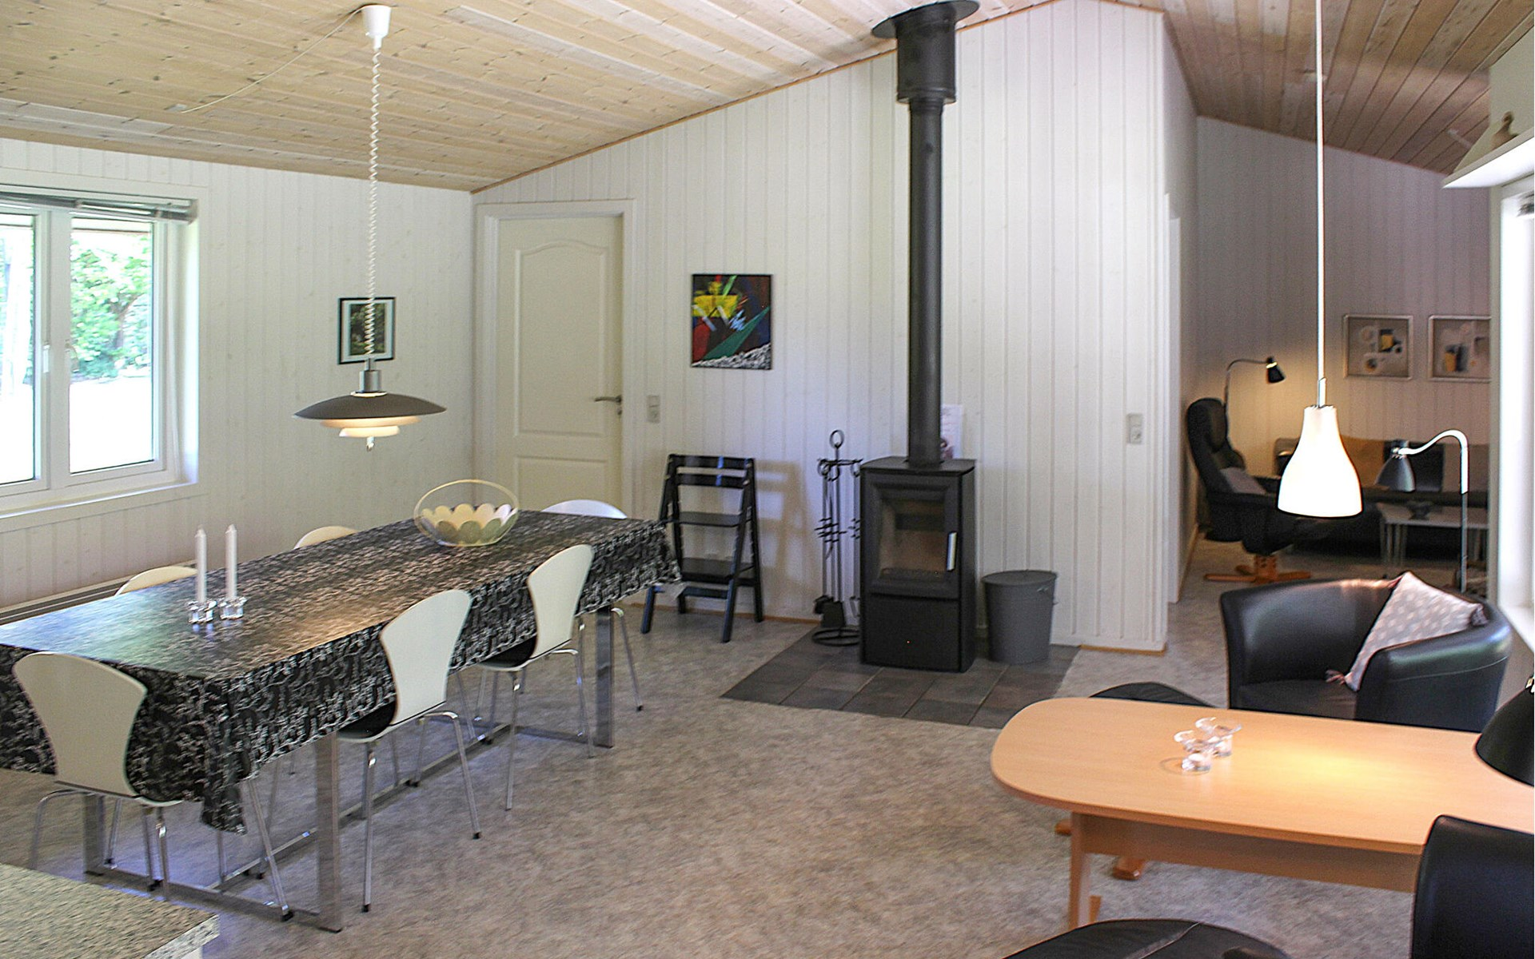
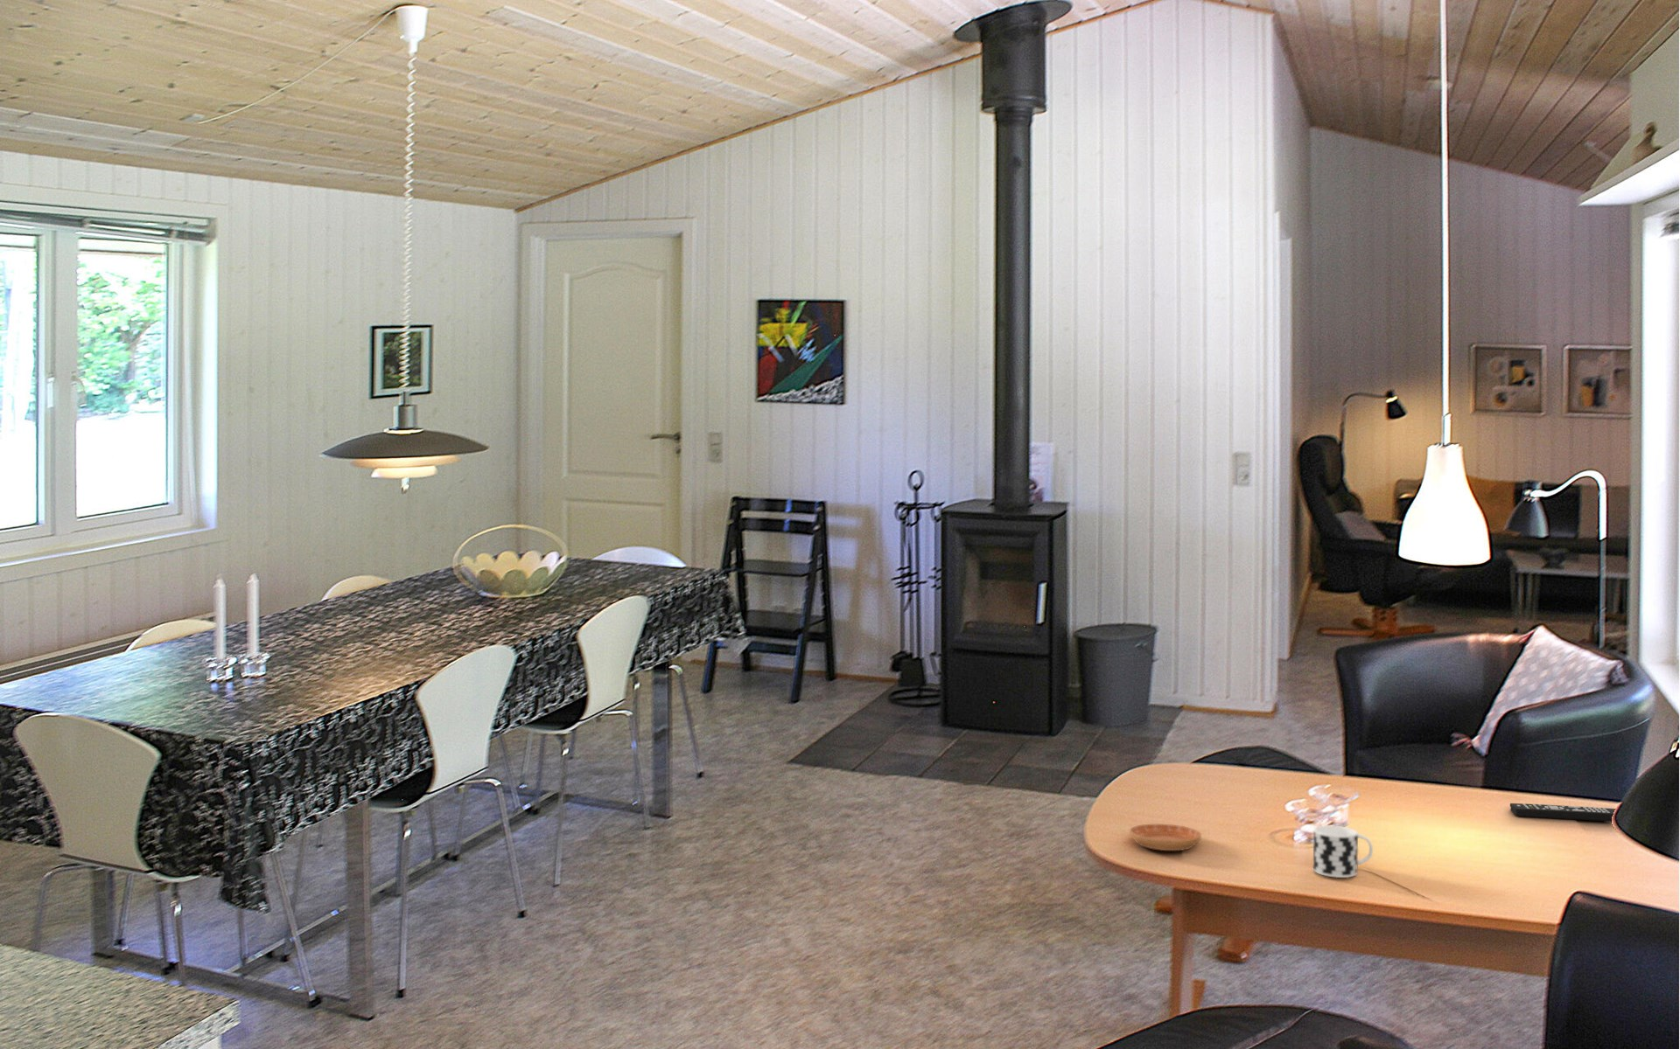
+ cup (1343, 852)
+ remote control (1569, 812)
+ saucer (1165, 838)
